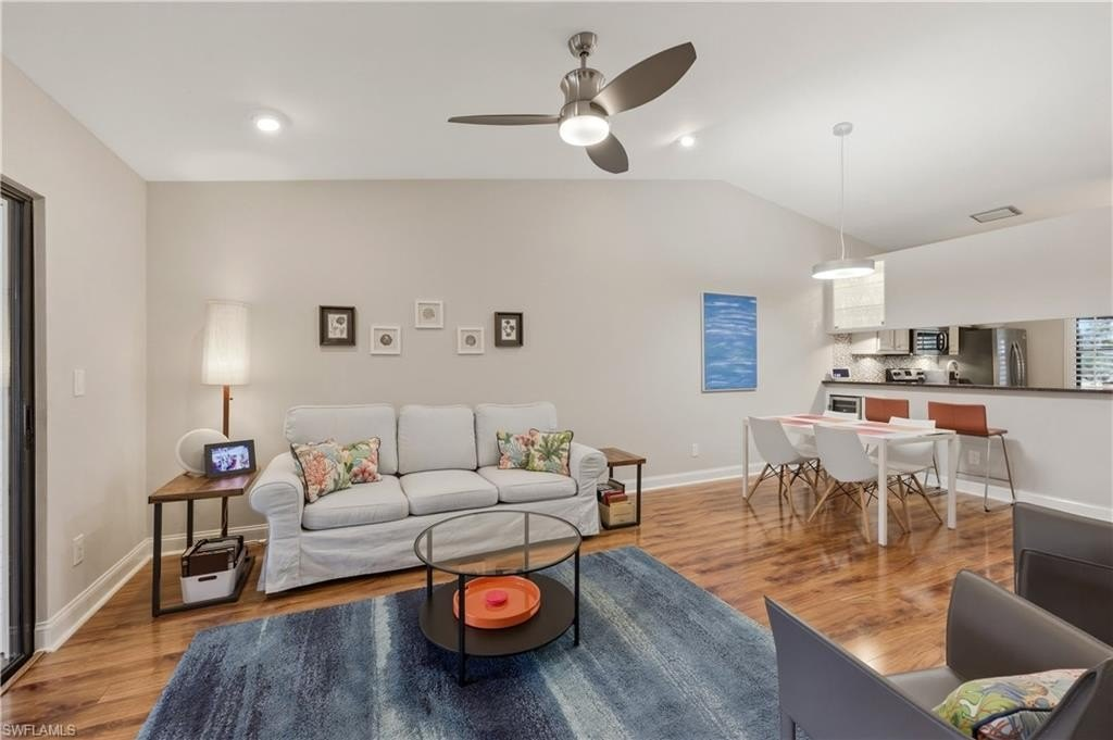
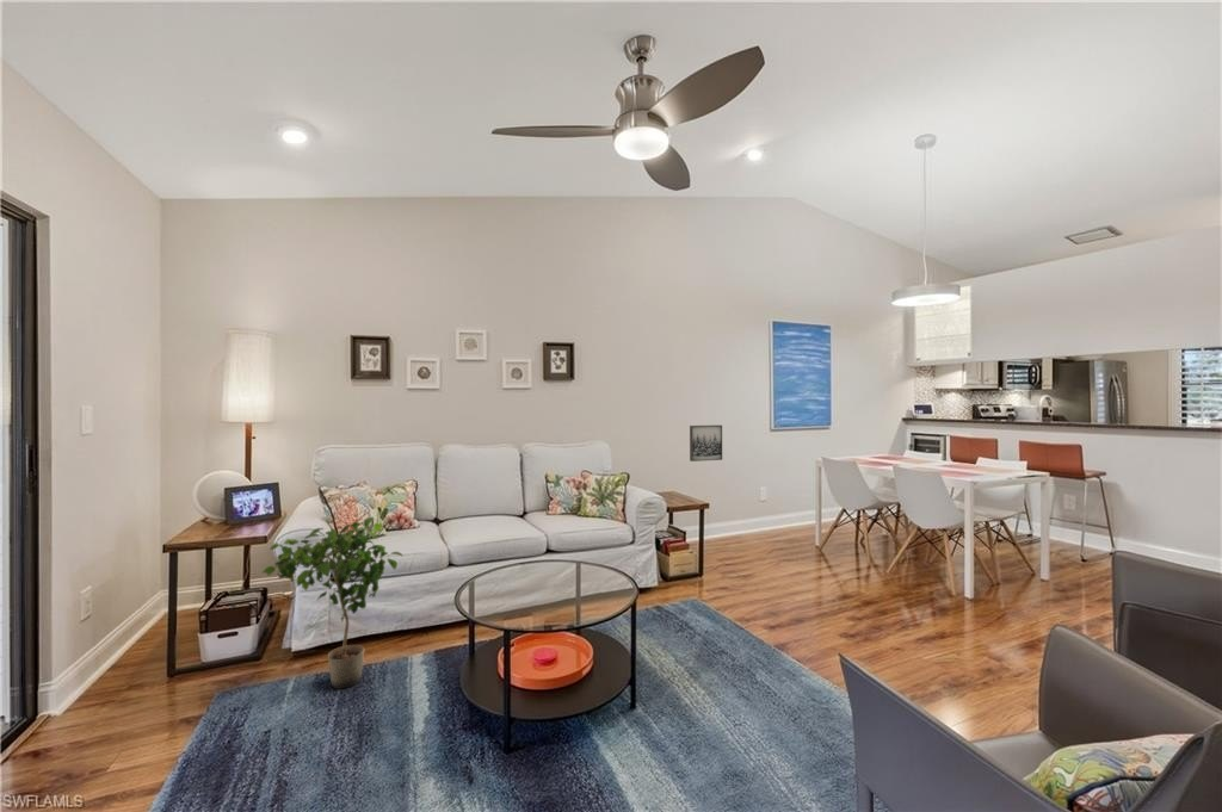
+ potted plant (338, 602)
+ wall art (705, 442)
